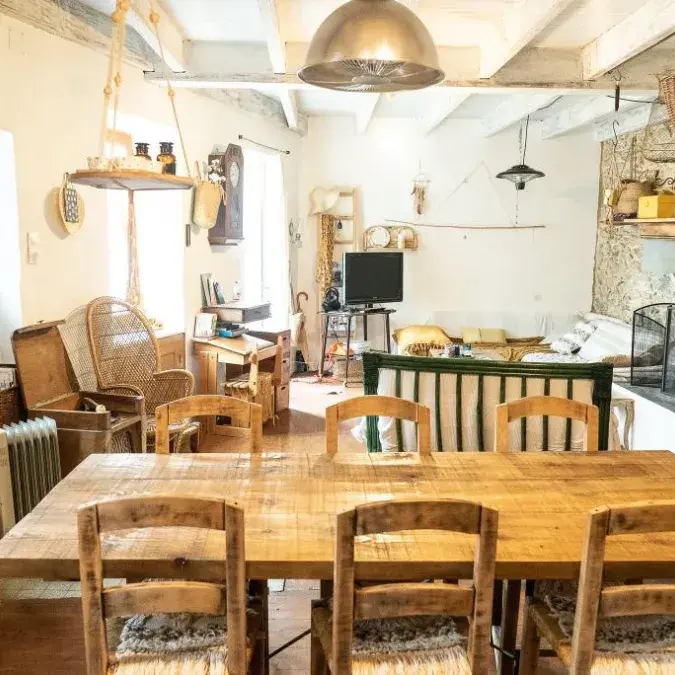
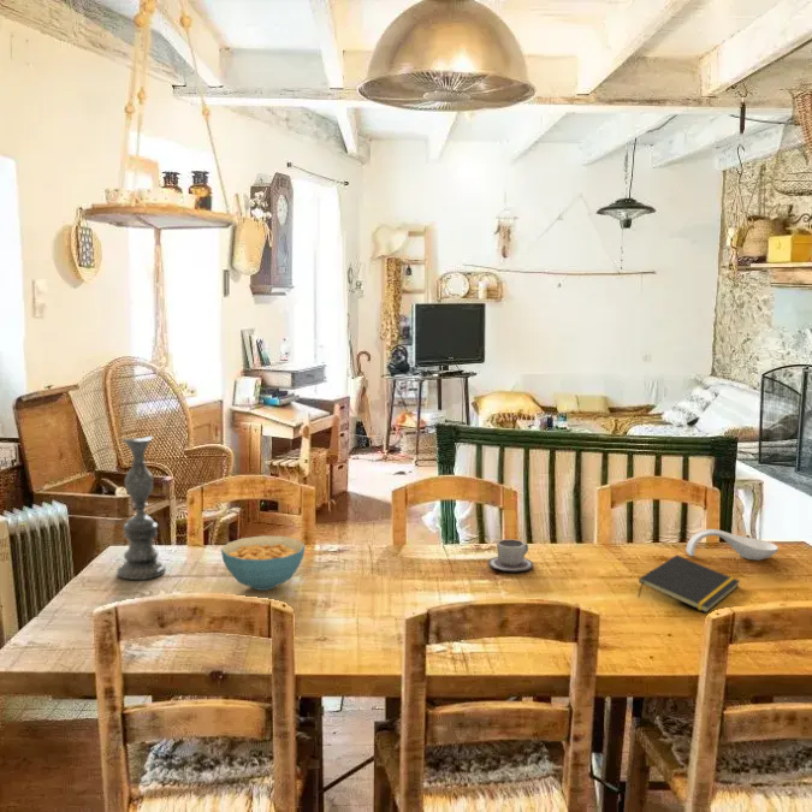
+ candlestick (138, 504)
+ cup (510, 555)
+ cereal bowl (263, 567)
+ notepad (689, 581)
+ spoon rest (733, 544)
